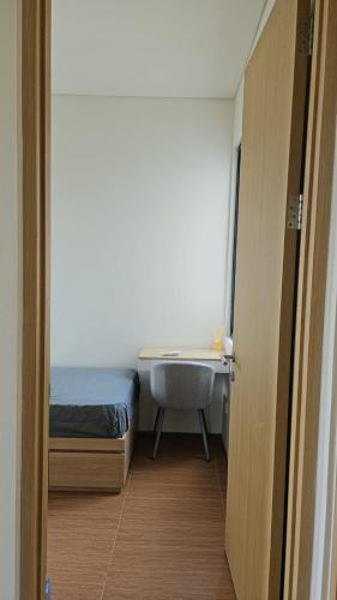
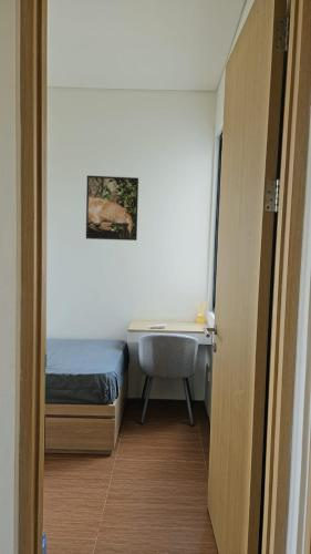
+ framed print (112, 208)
